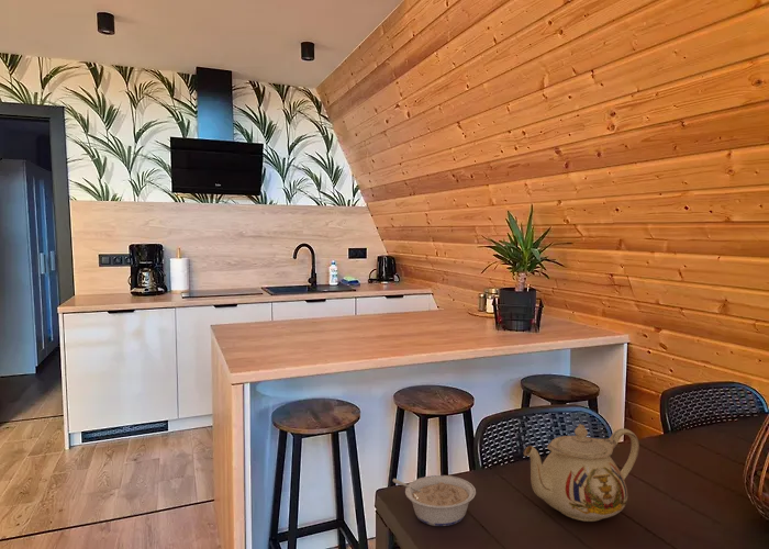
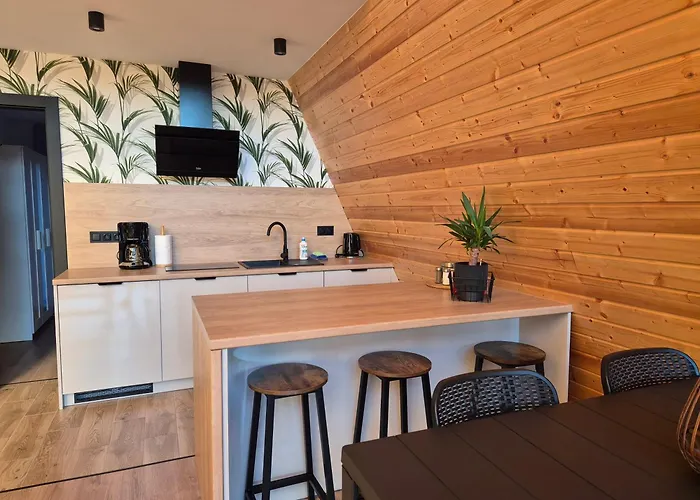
- teapot (581, 467)
- legume (437, 500)
